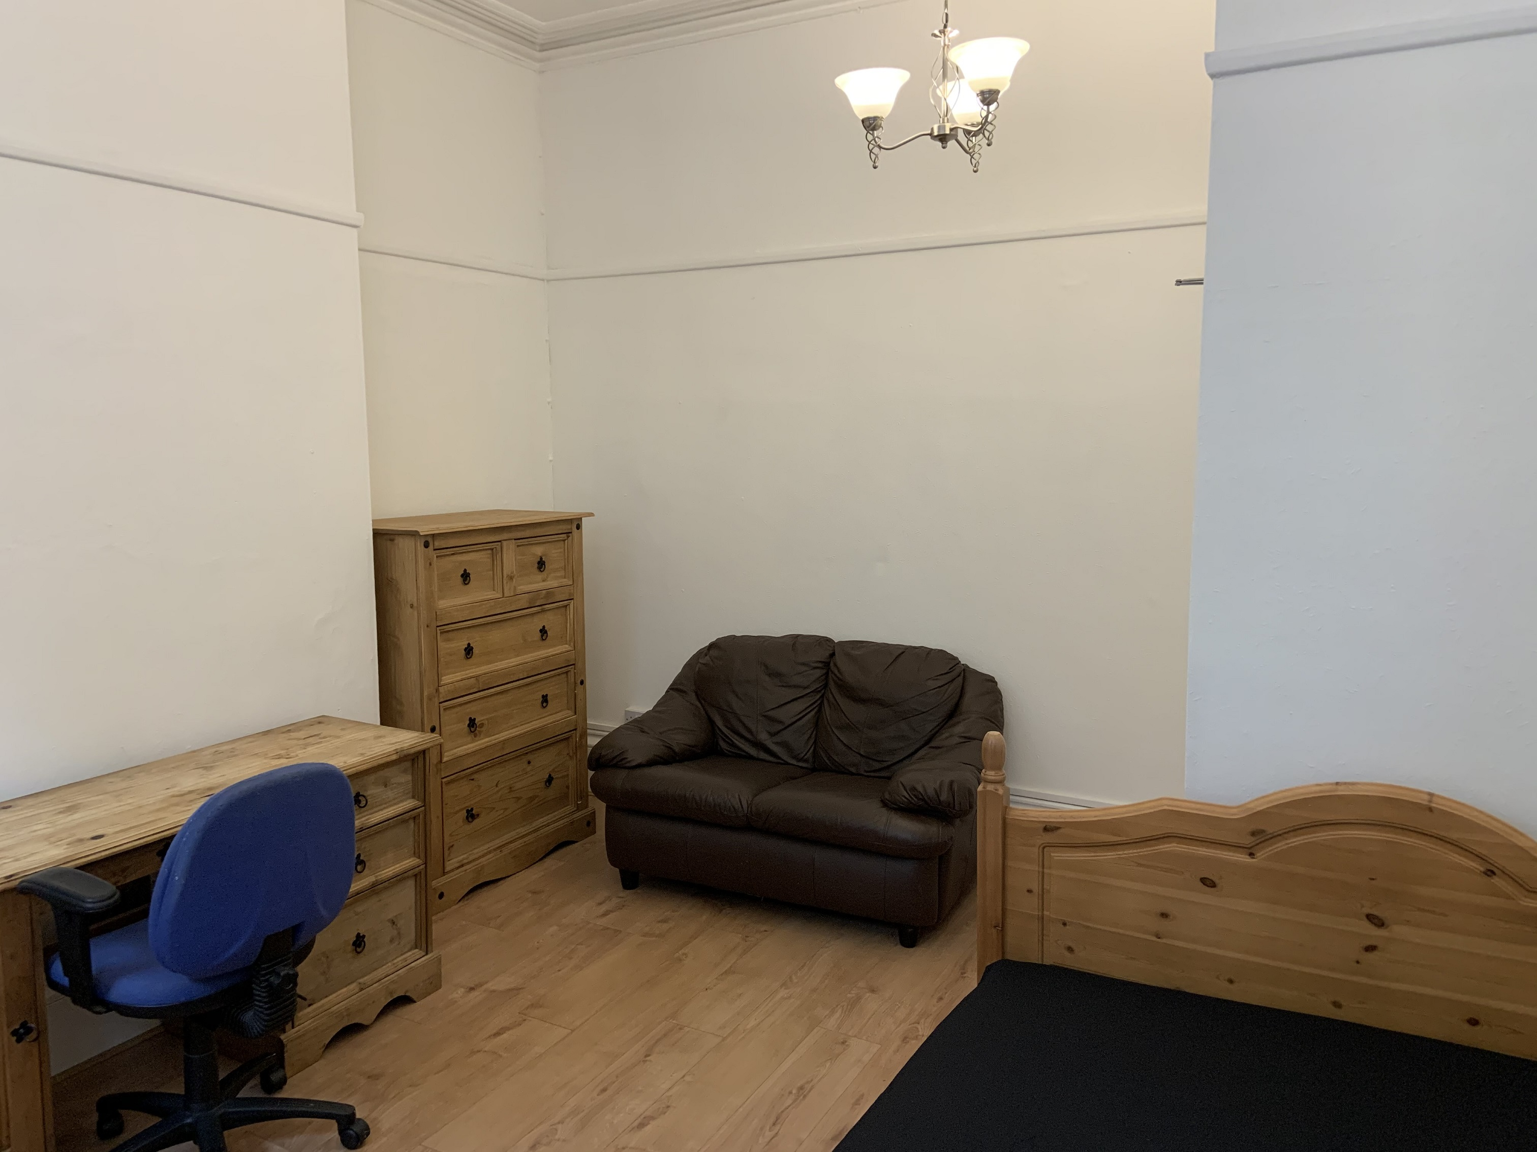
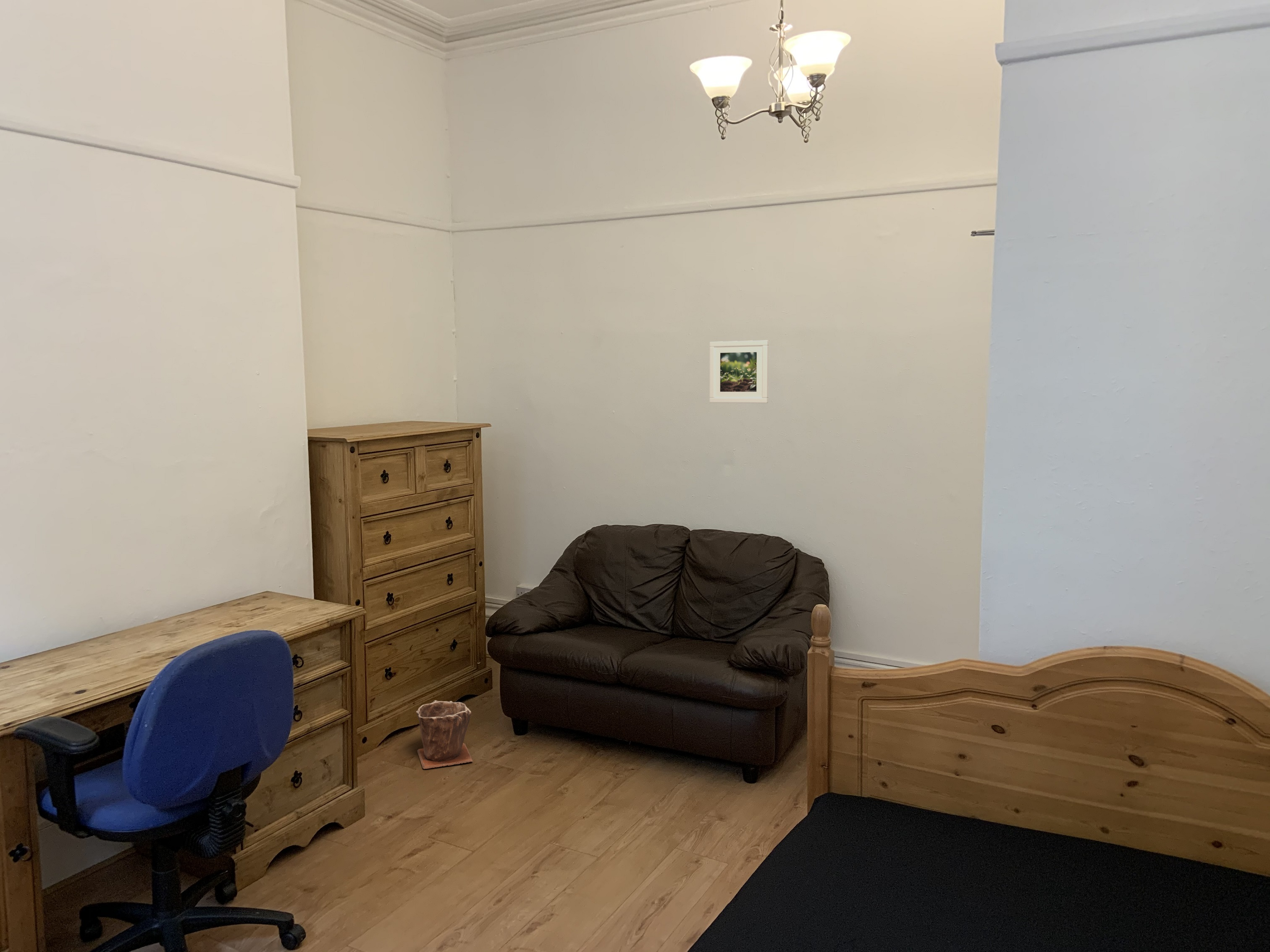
+ plant pot (444, 732)
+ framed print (738, 372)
